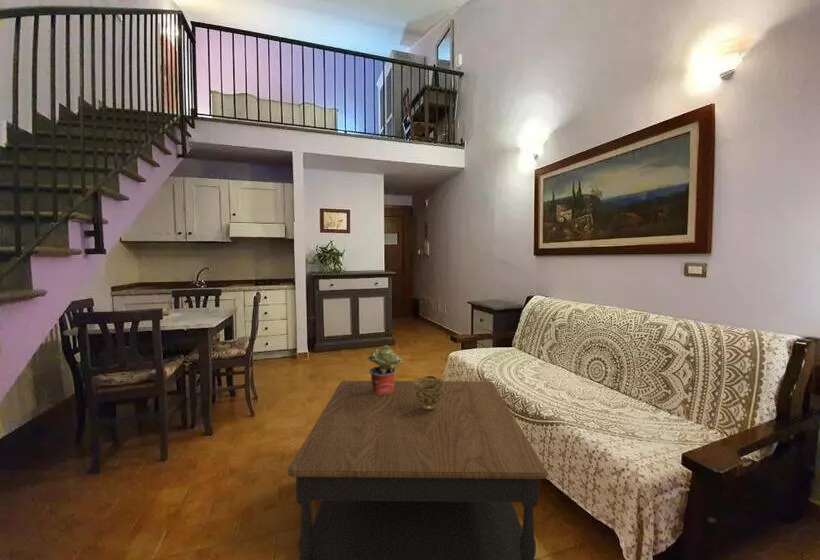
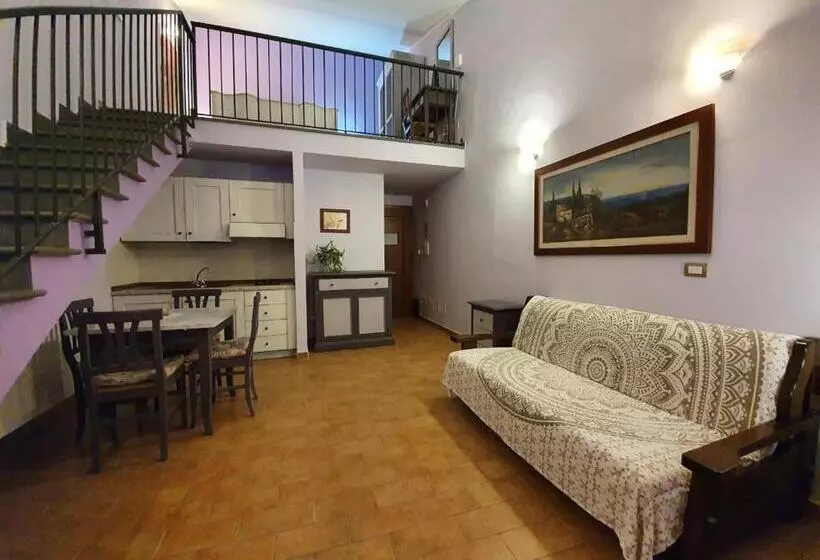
- potted plant (386, 368)
- decorative bowl (429, 394)
- coffee table (416, 461)
